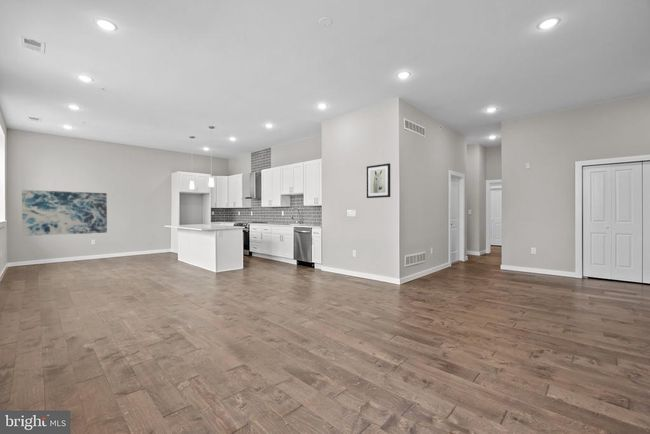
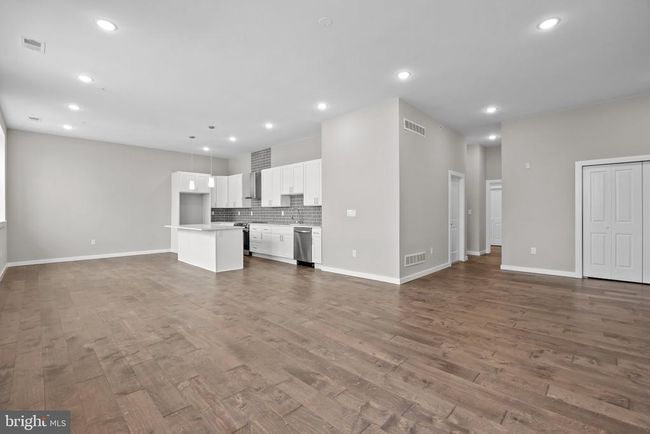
- wall art (378, 181)
- wall art (67, 212)
